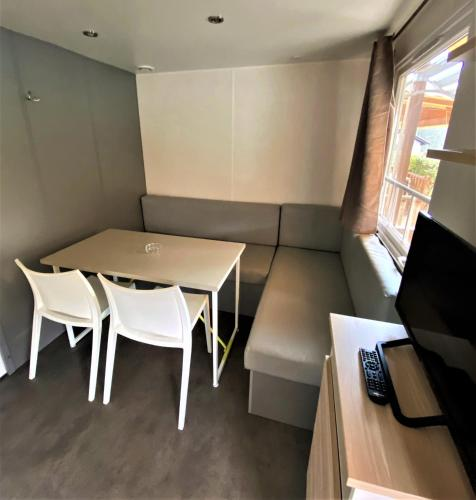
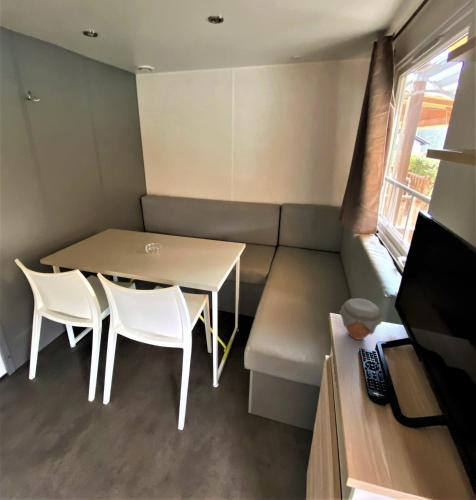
+ jar (359, 319)
